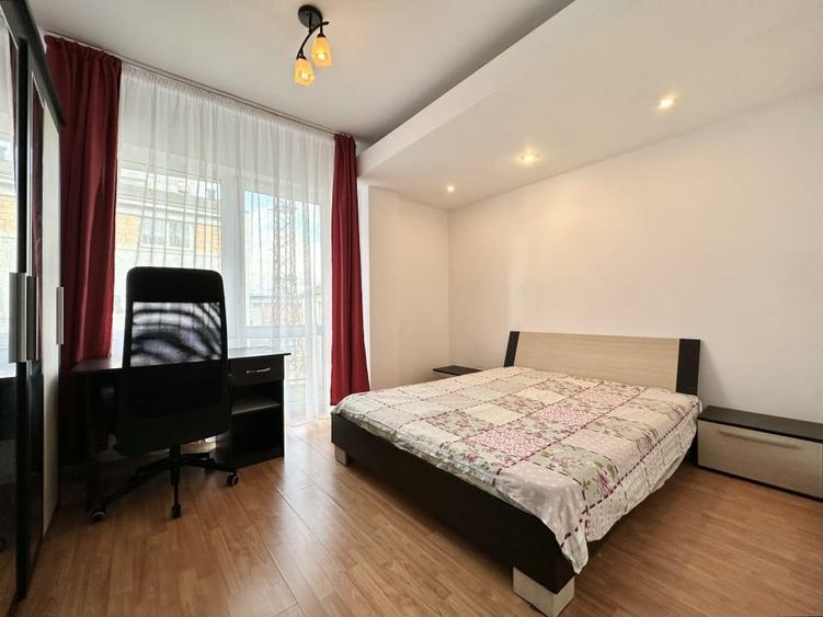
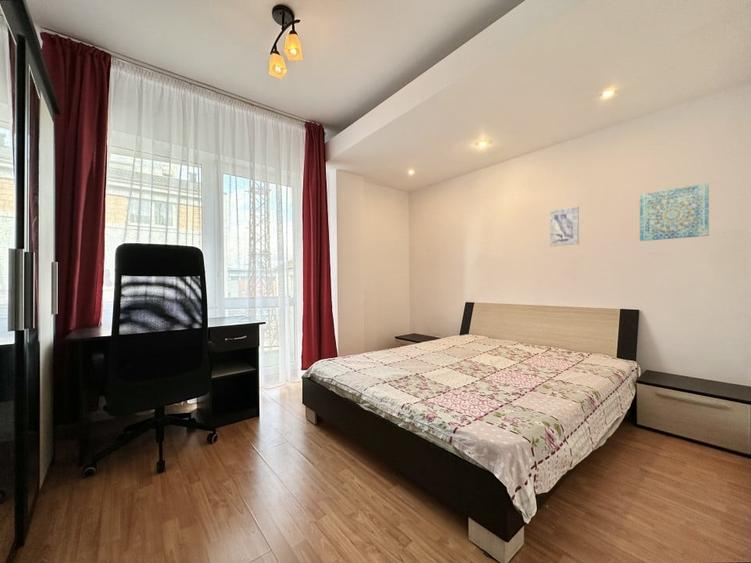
+ wall art (563, 227)
+ wall art (672, 213)
